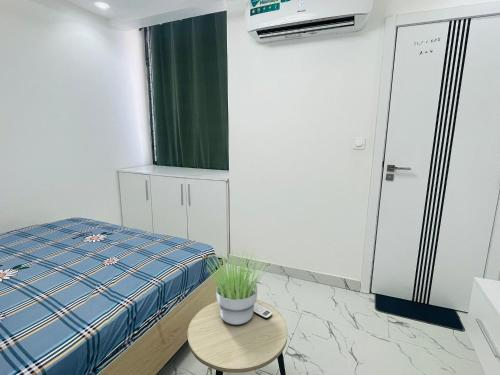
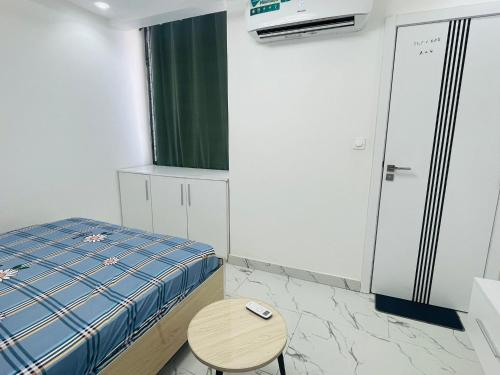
- potted plant (236, 289)
